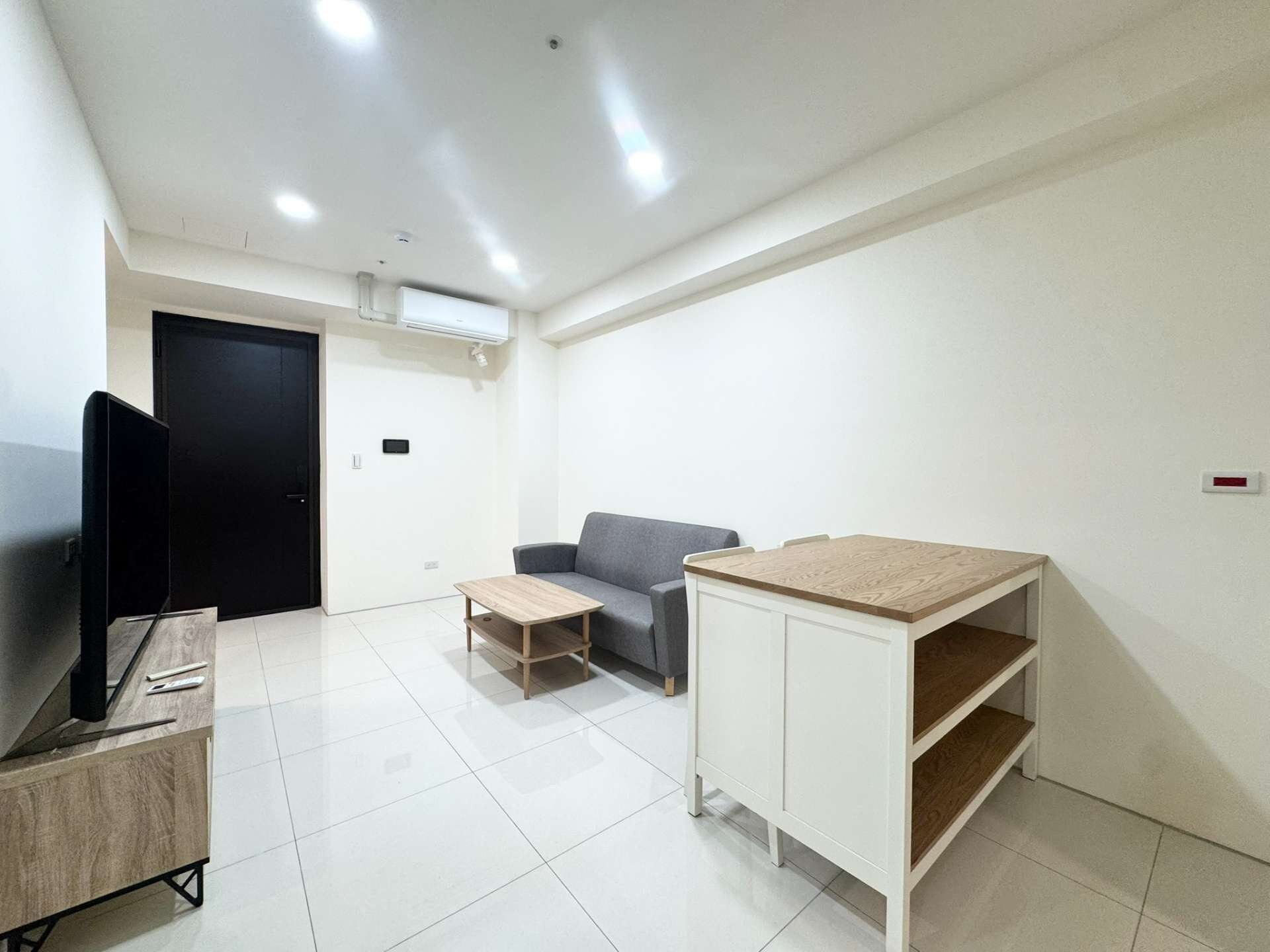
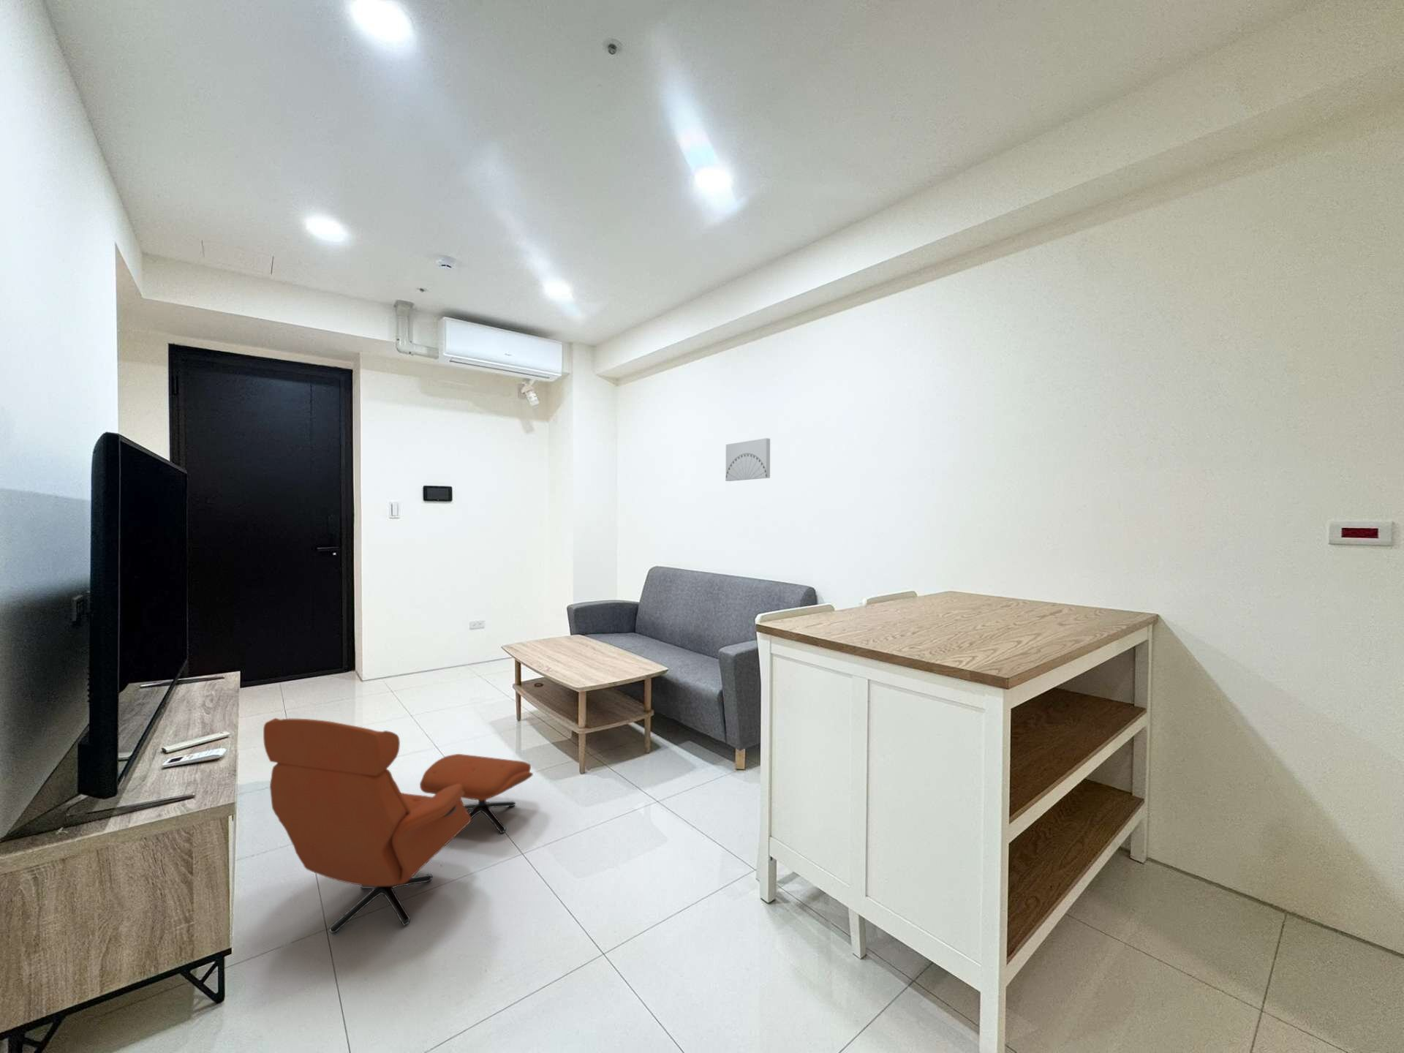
+ wall art (746, 460)
+ armchair (425, 774)
